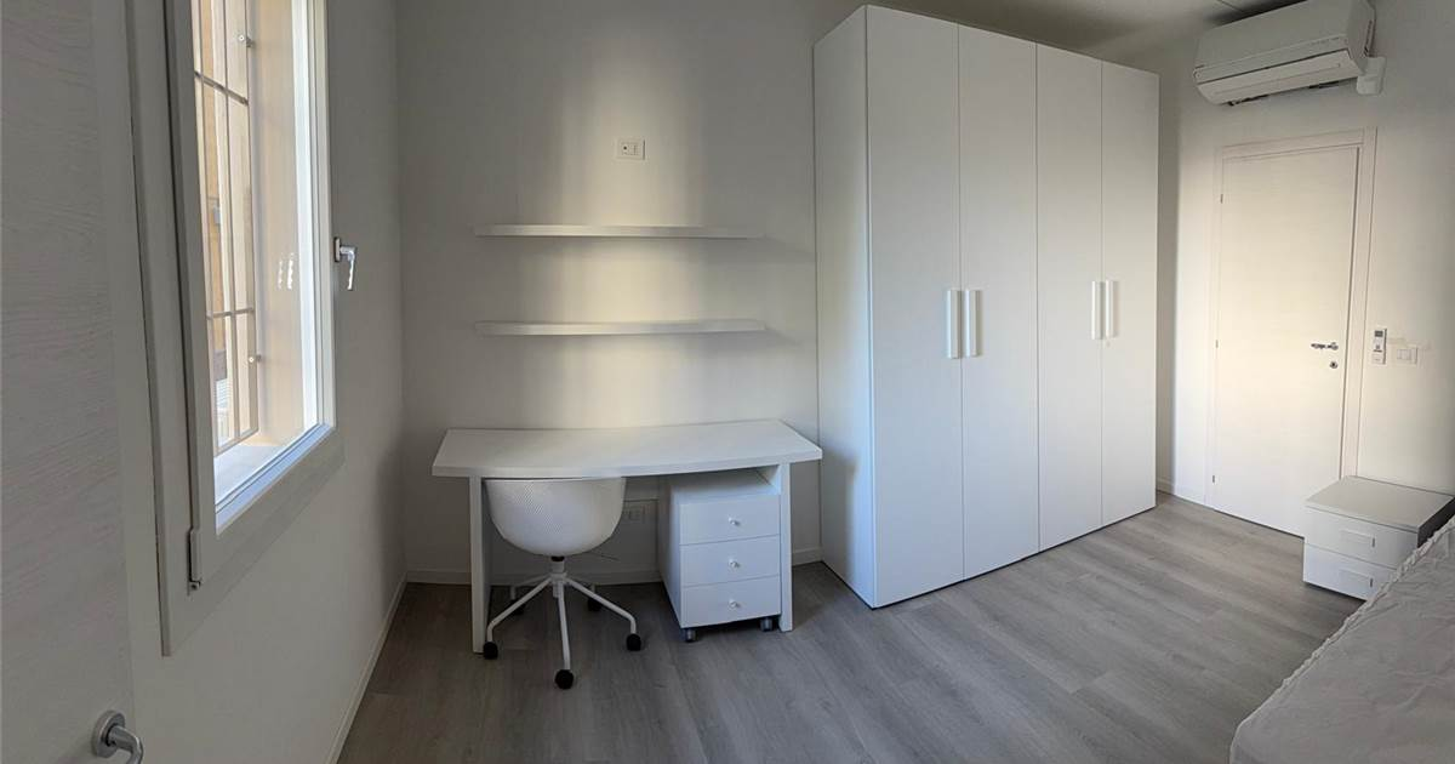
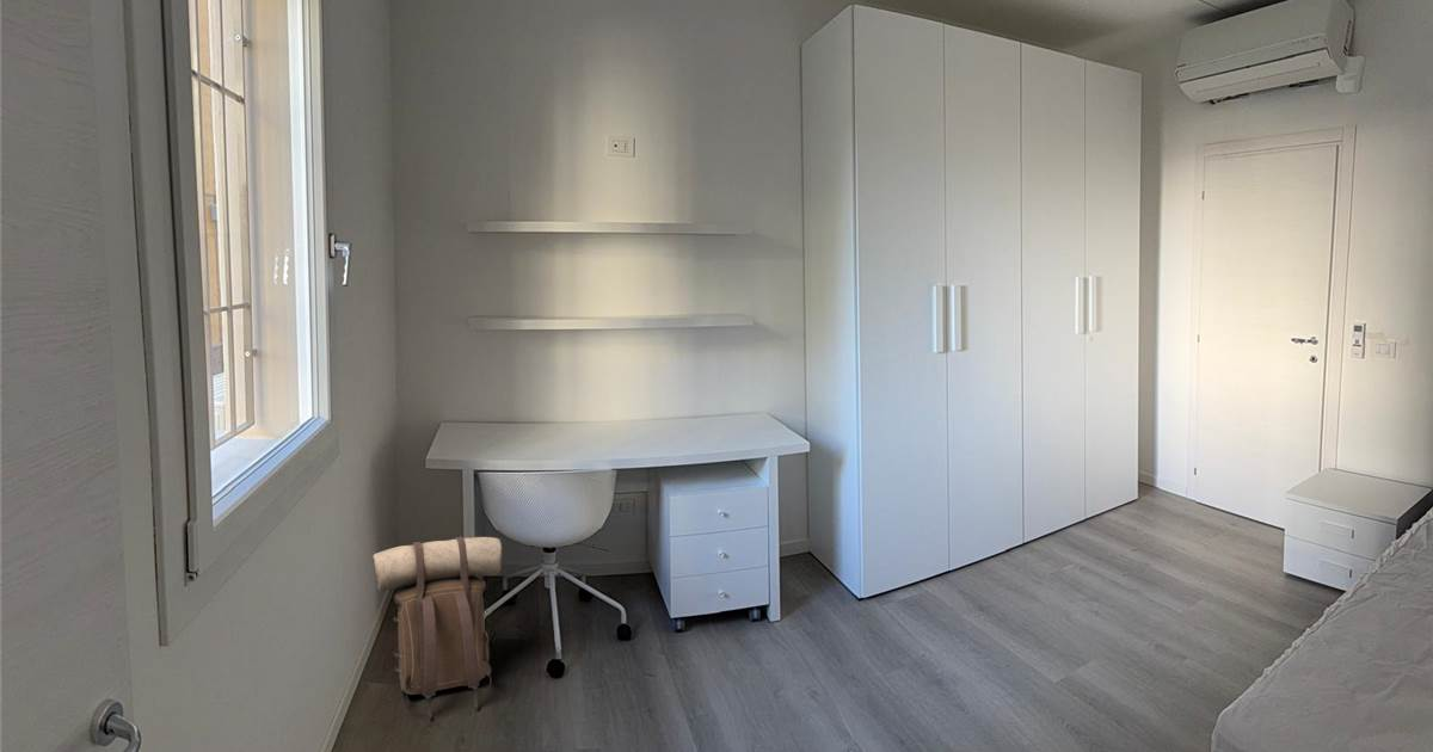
+ backpack (443, 618)
